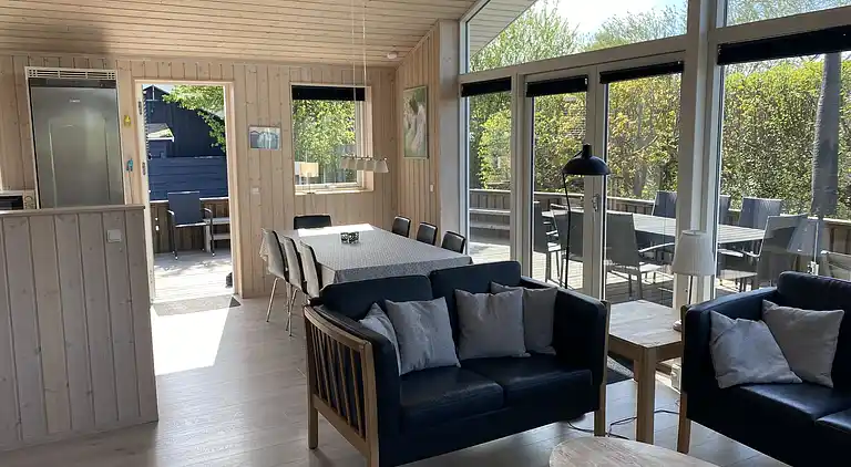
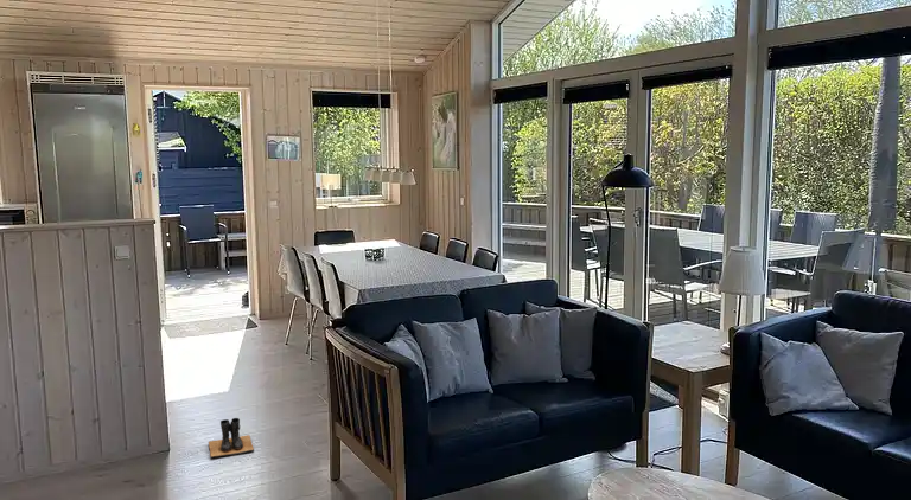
+ boots (231, 434)
